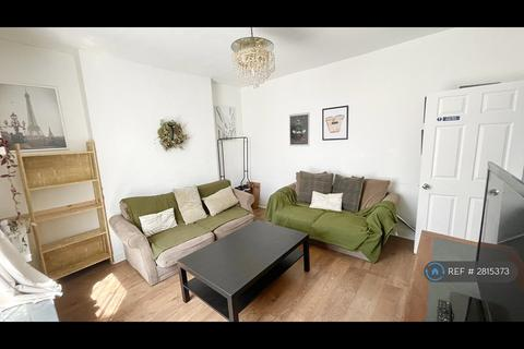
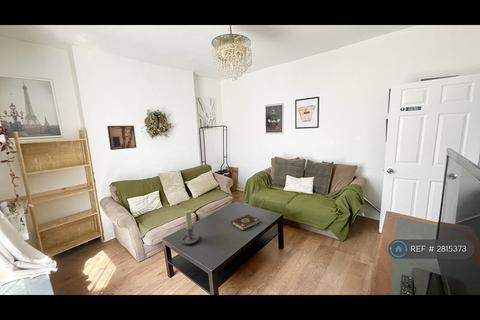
+ book (245, 221)
+ wall art (122, 137)
+ candle holder (188, 225)
